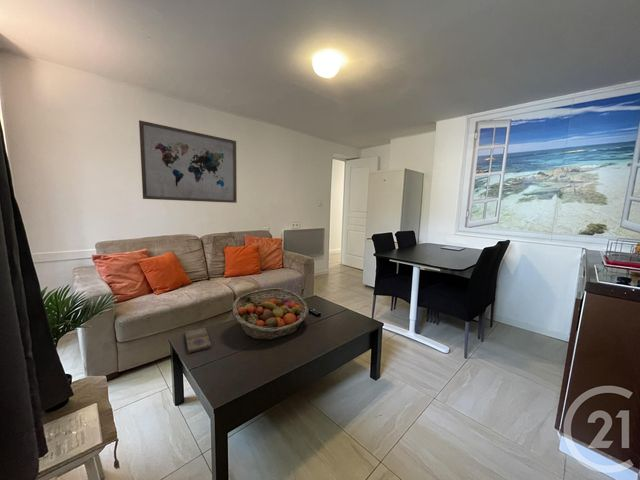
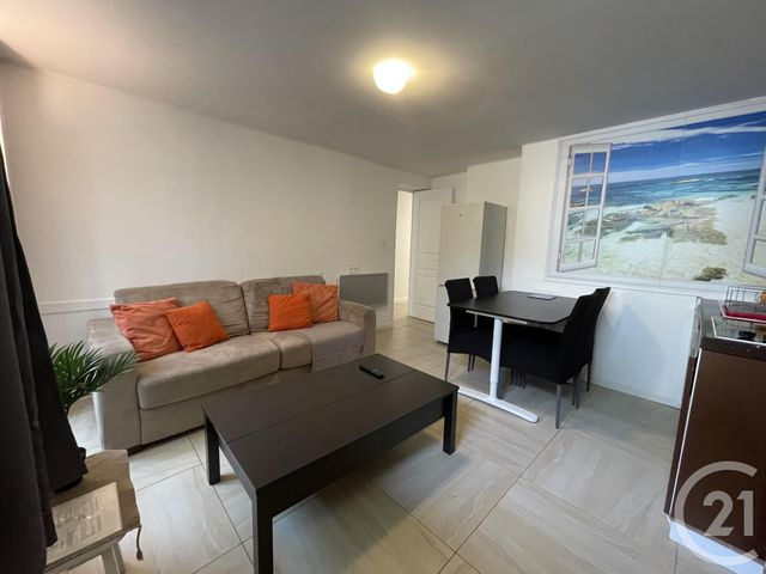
- fruit basket (271, 312)
- diary (197, 338)
- wall art (194, 167)
